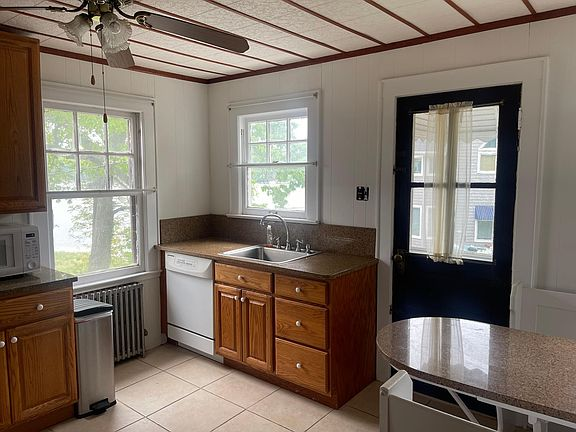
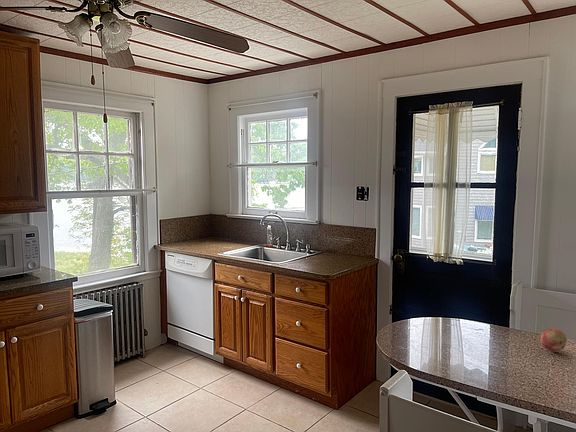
+ fruit (553, 340)
